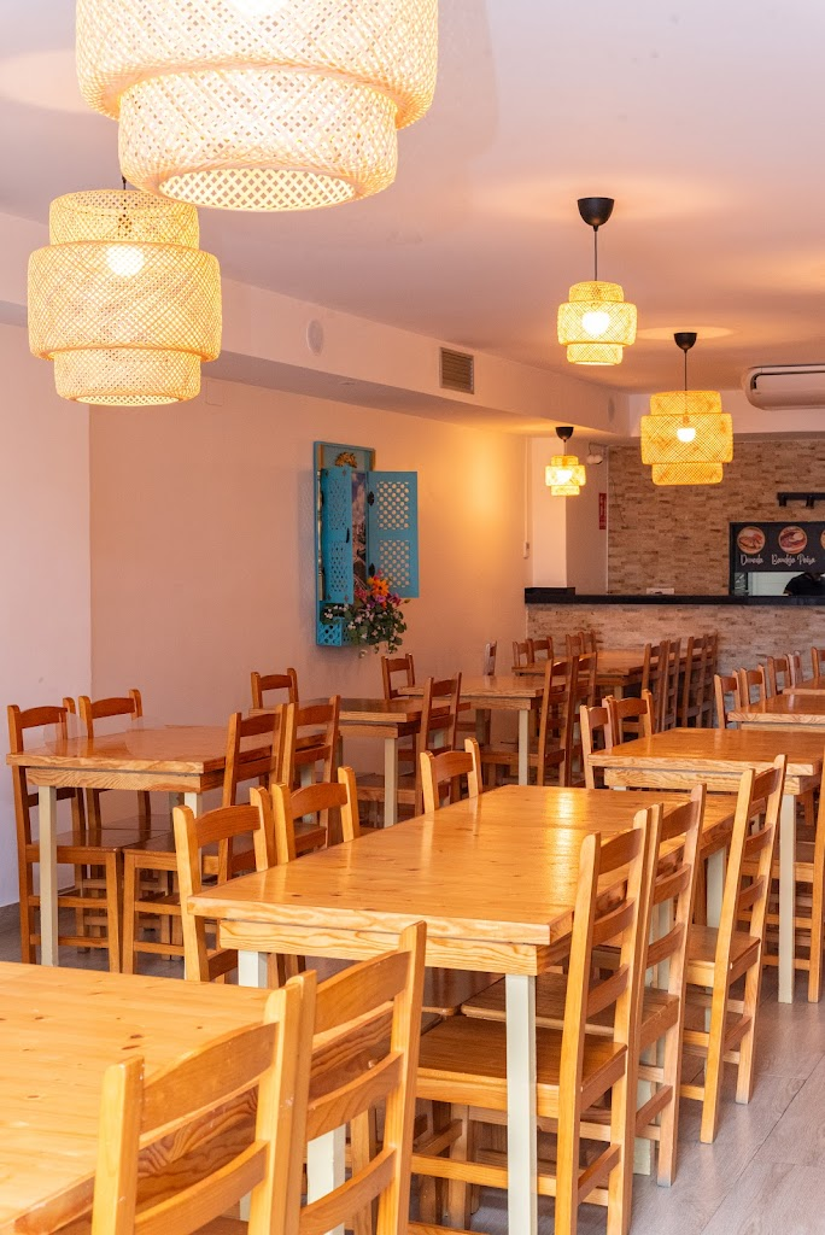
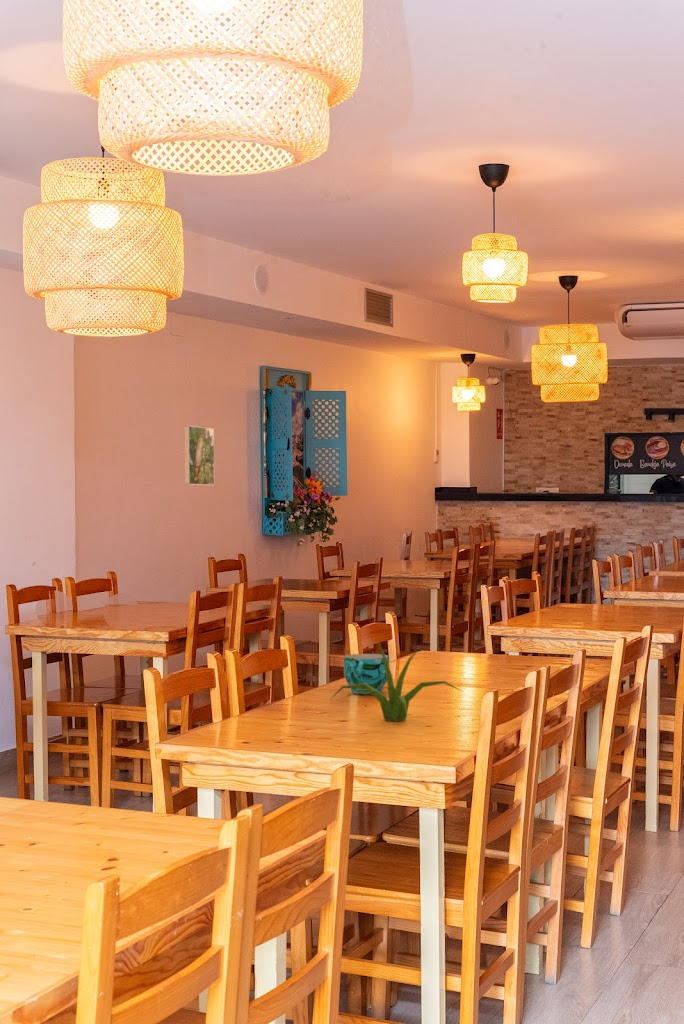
+ plant (390, 679)
+ cup (367, 674)
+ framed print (199, 456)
